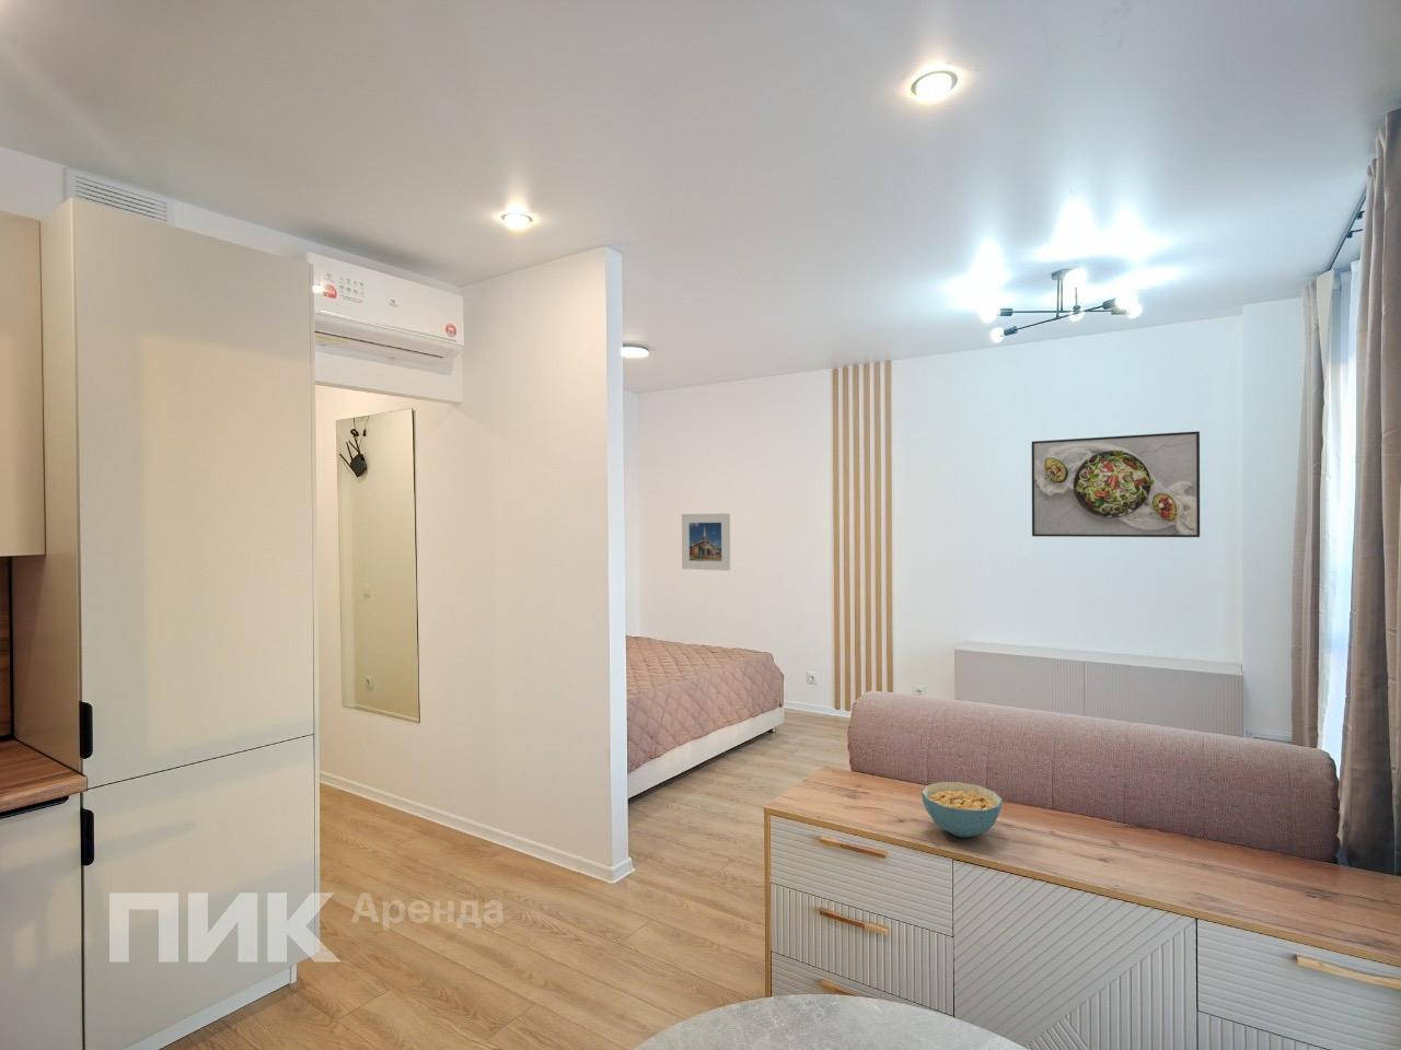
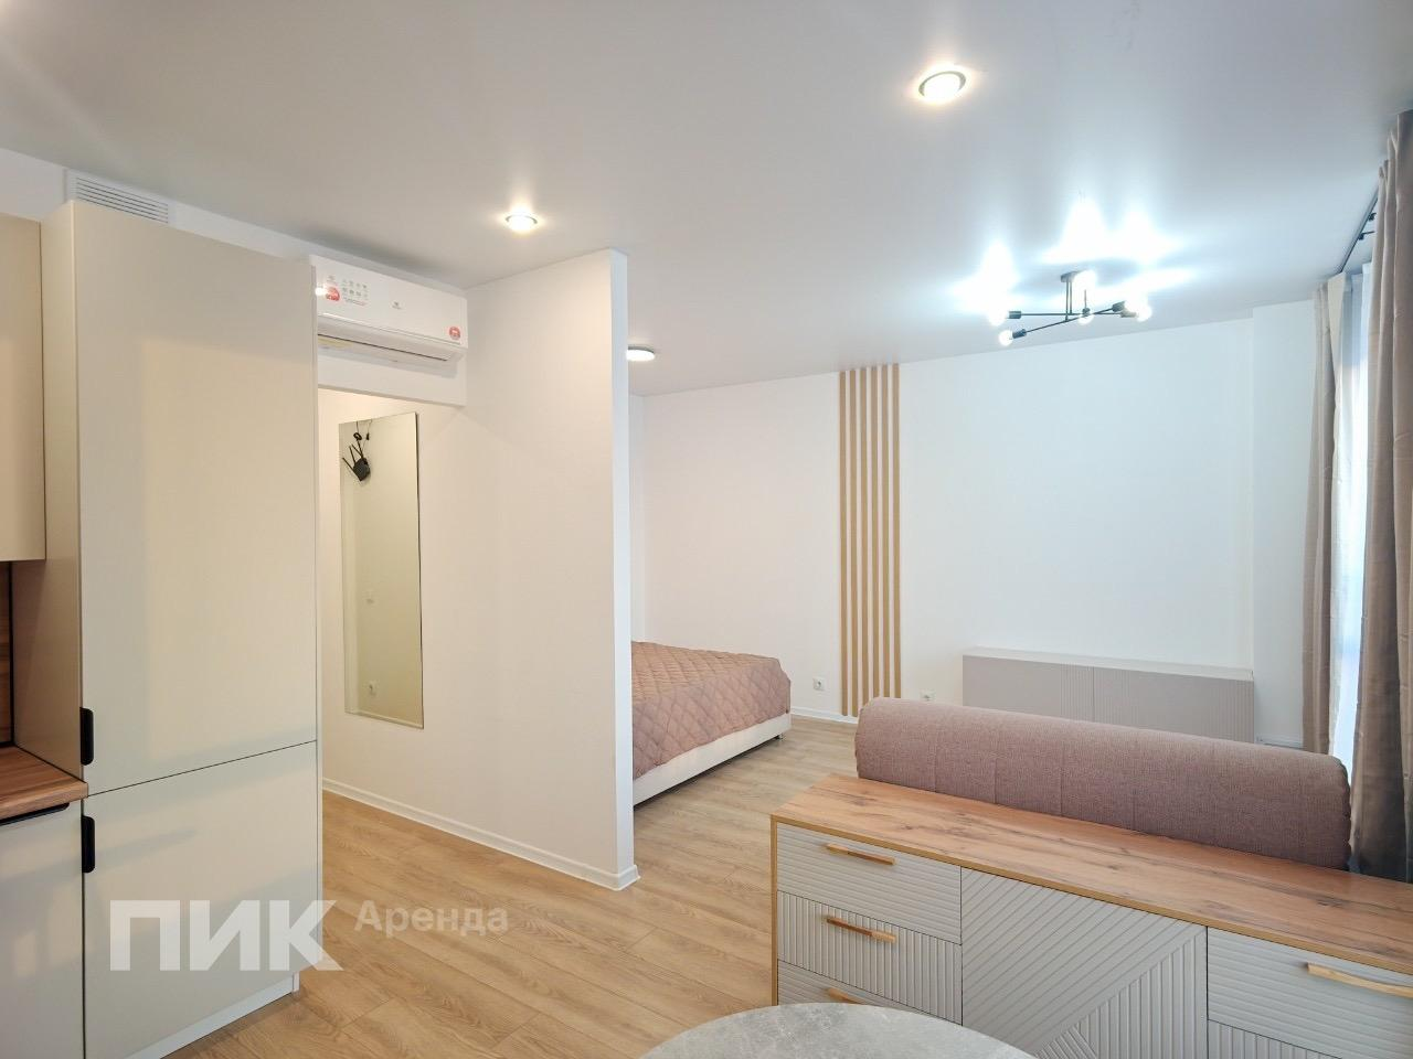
- cereal bowl (961, 814)
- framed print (1111, 486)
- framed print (705, 542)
